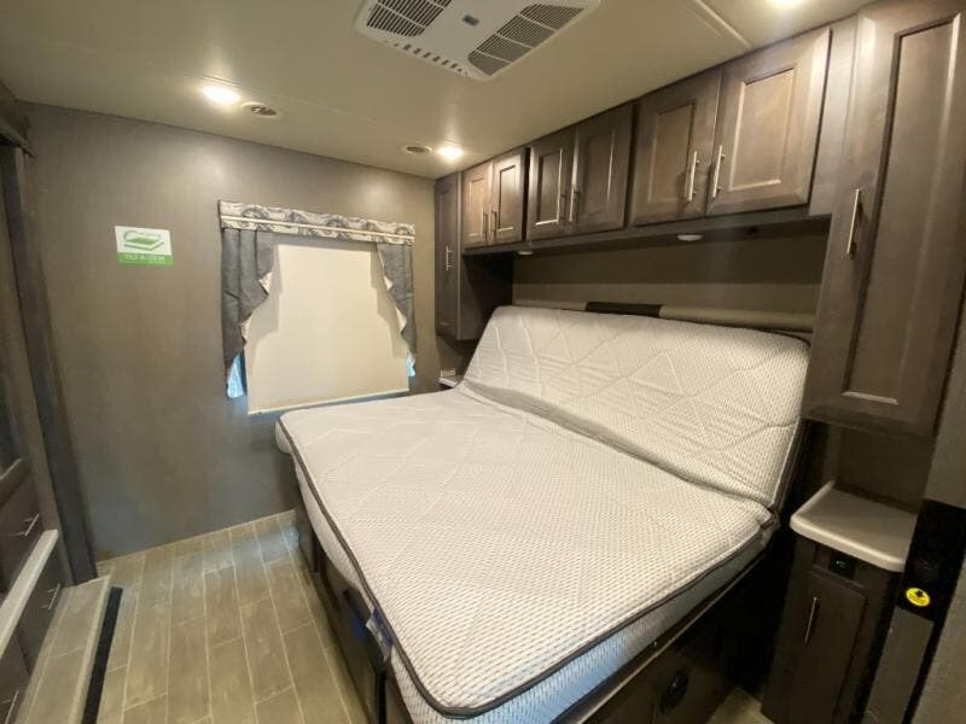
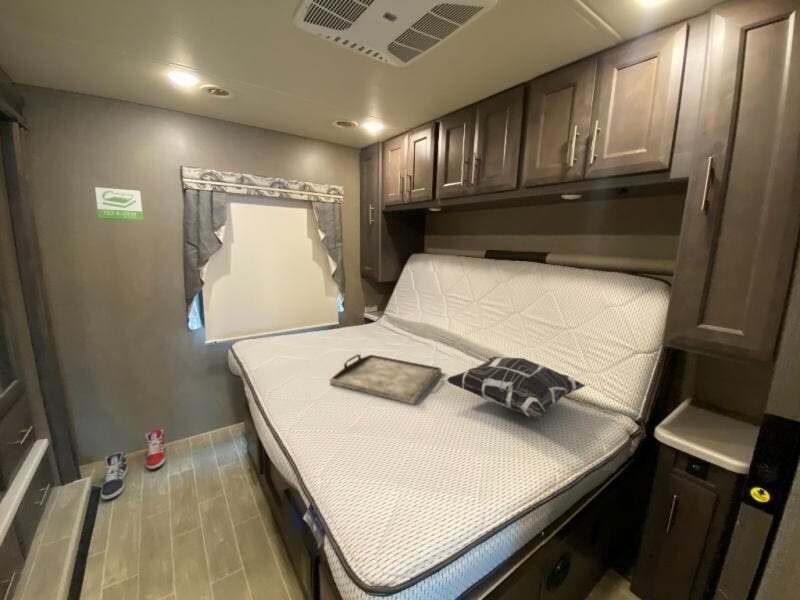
+ serving tray (388, 371)
+ decorative pillow (514, 380)
+ sneaker (155, 446)
+ sneaker (113, 472)
